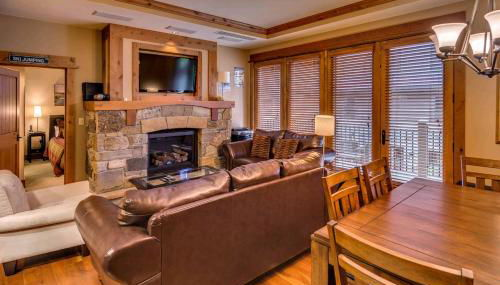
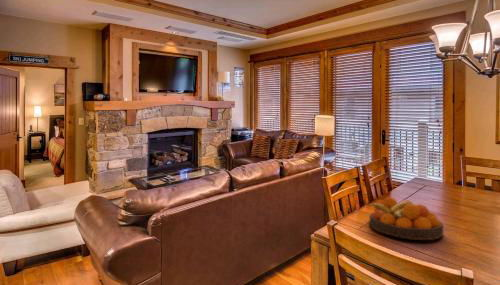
+ fruit bowl (404, 214)
